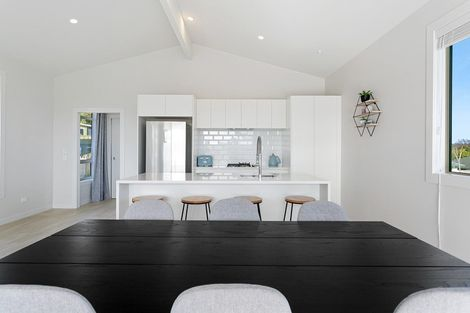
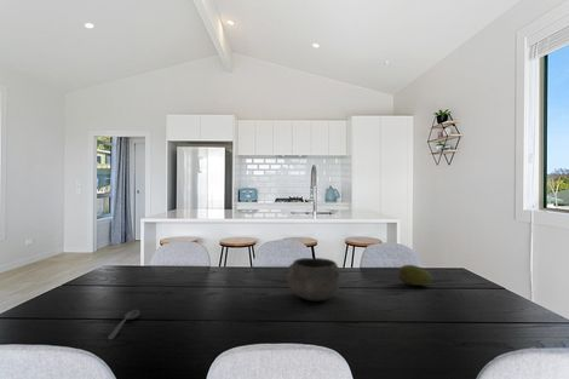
+ bowl (314, 278)
+ soupspoon (122, 322)
+ fruit (414, 275)
